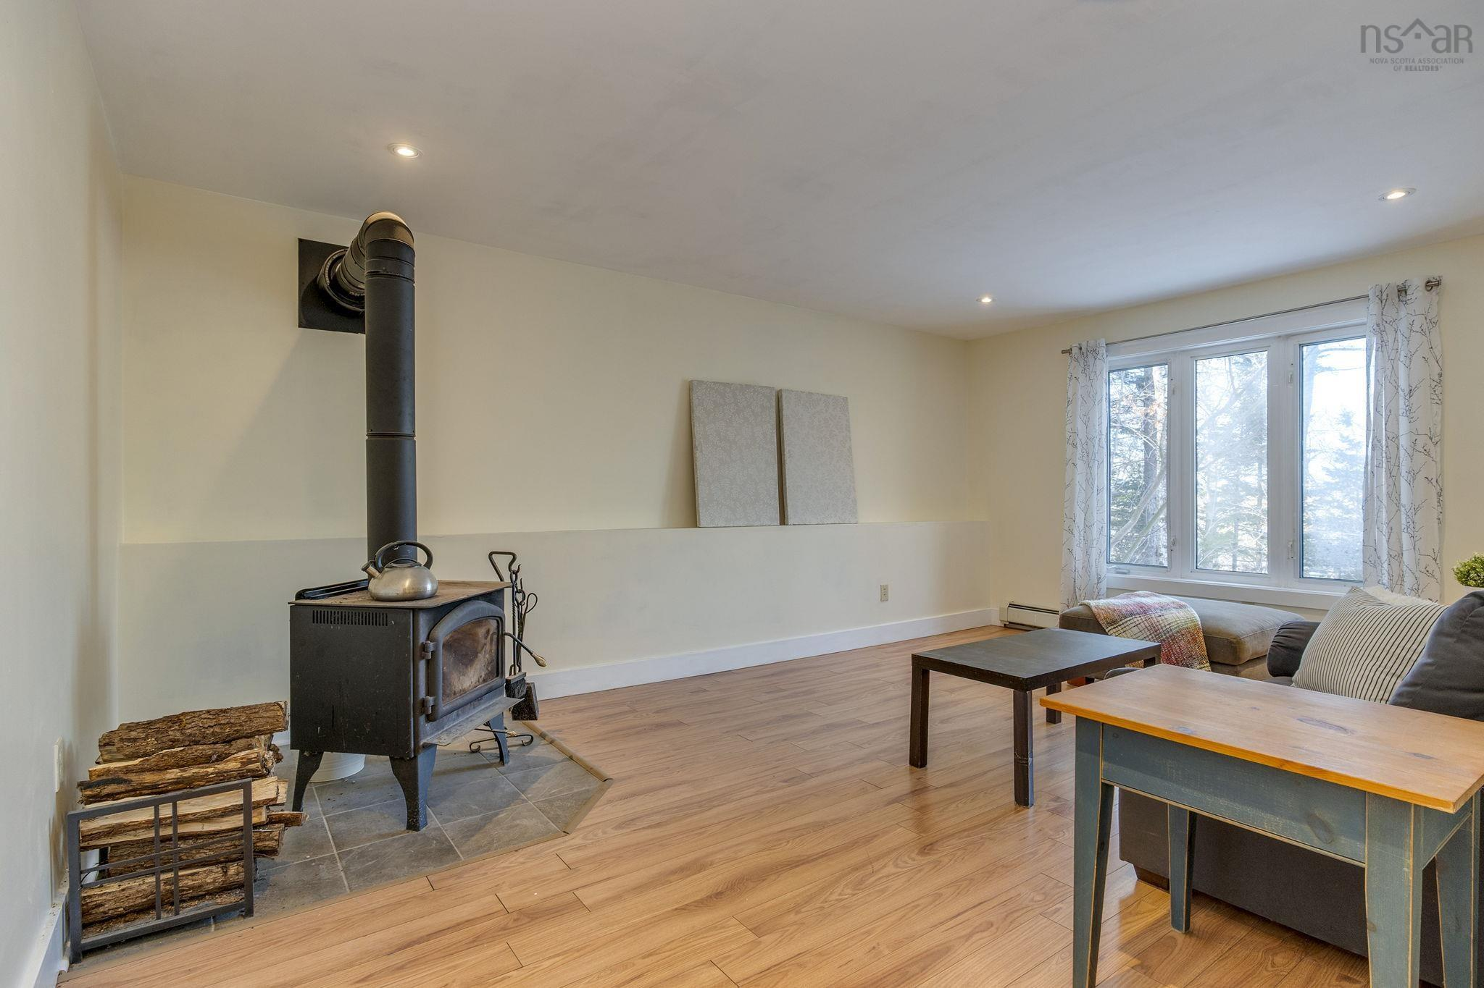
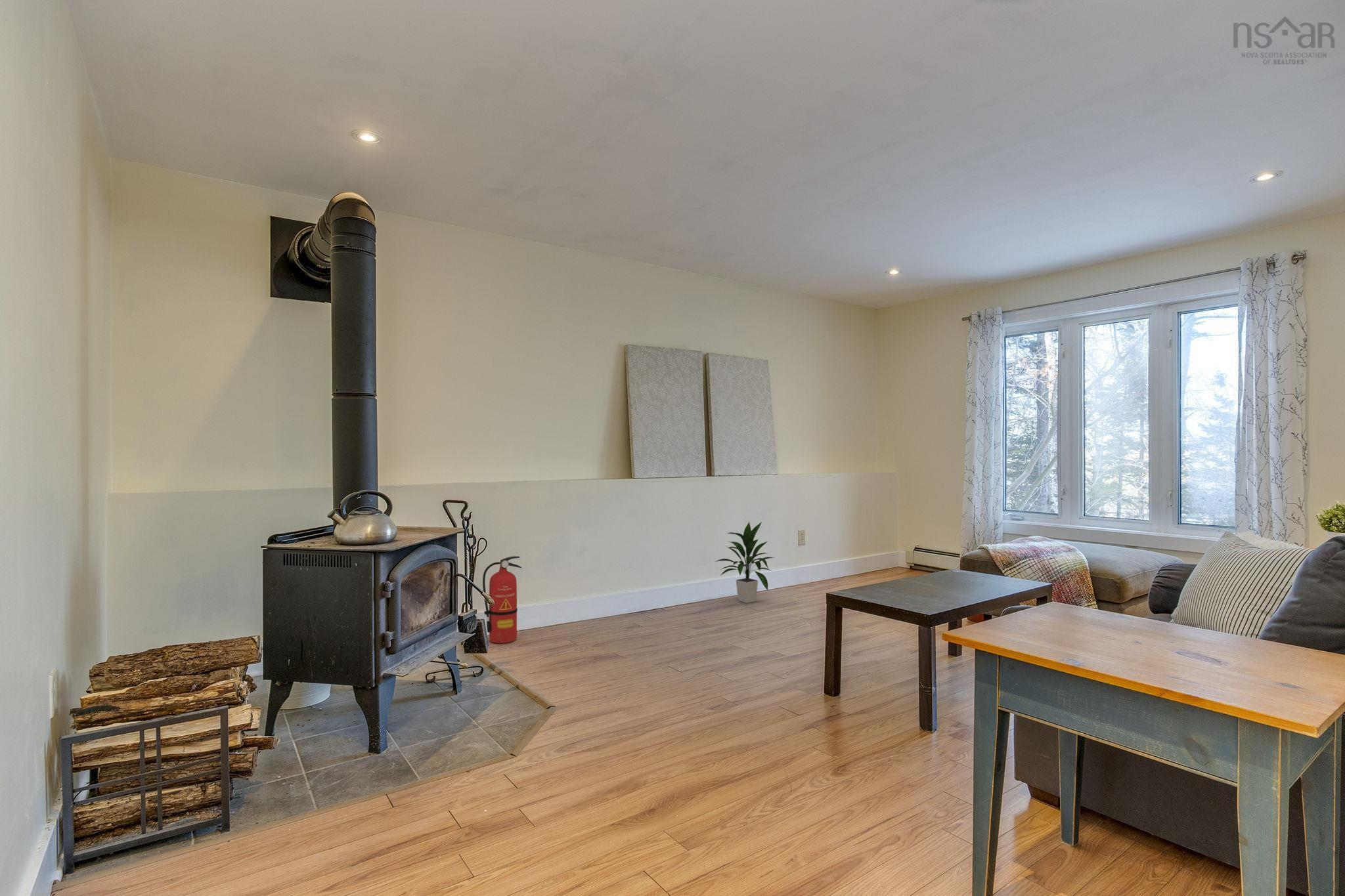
+ indoor plant (747, 562)
+ fire extinguisher (502, 599)
